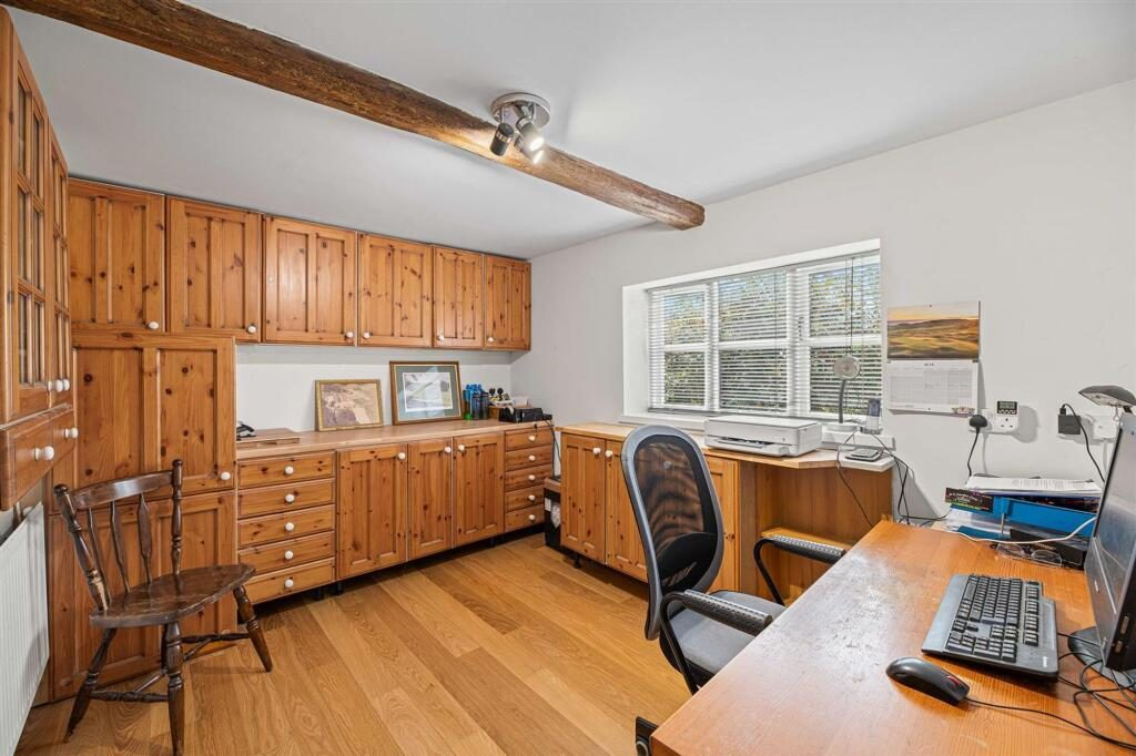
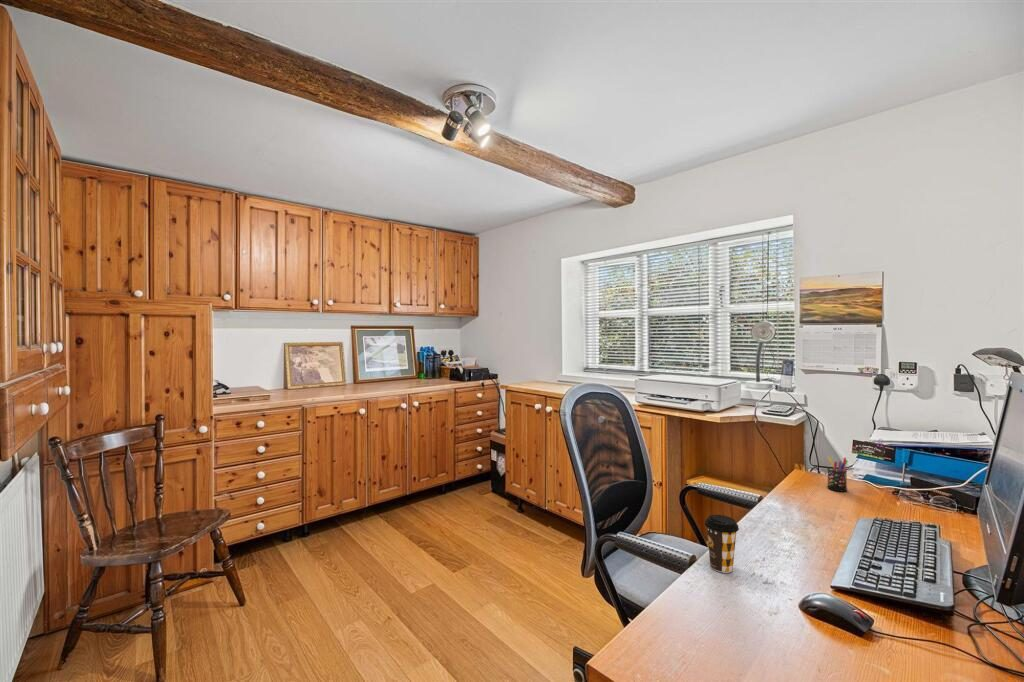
+ pen holder (839, 472)
+ coffee cup (721, 543)
